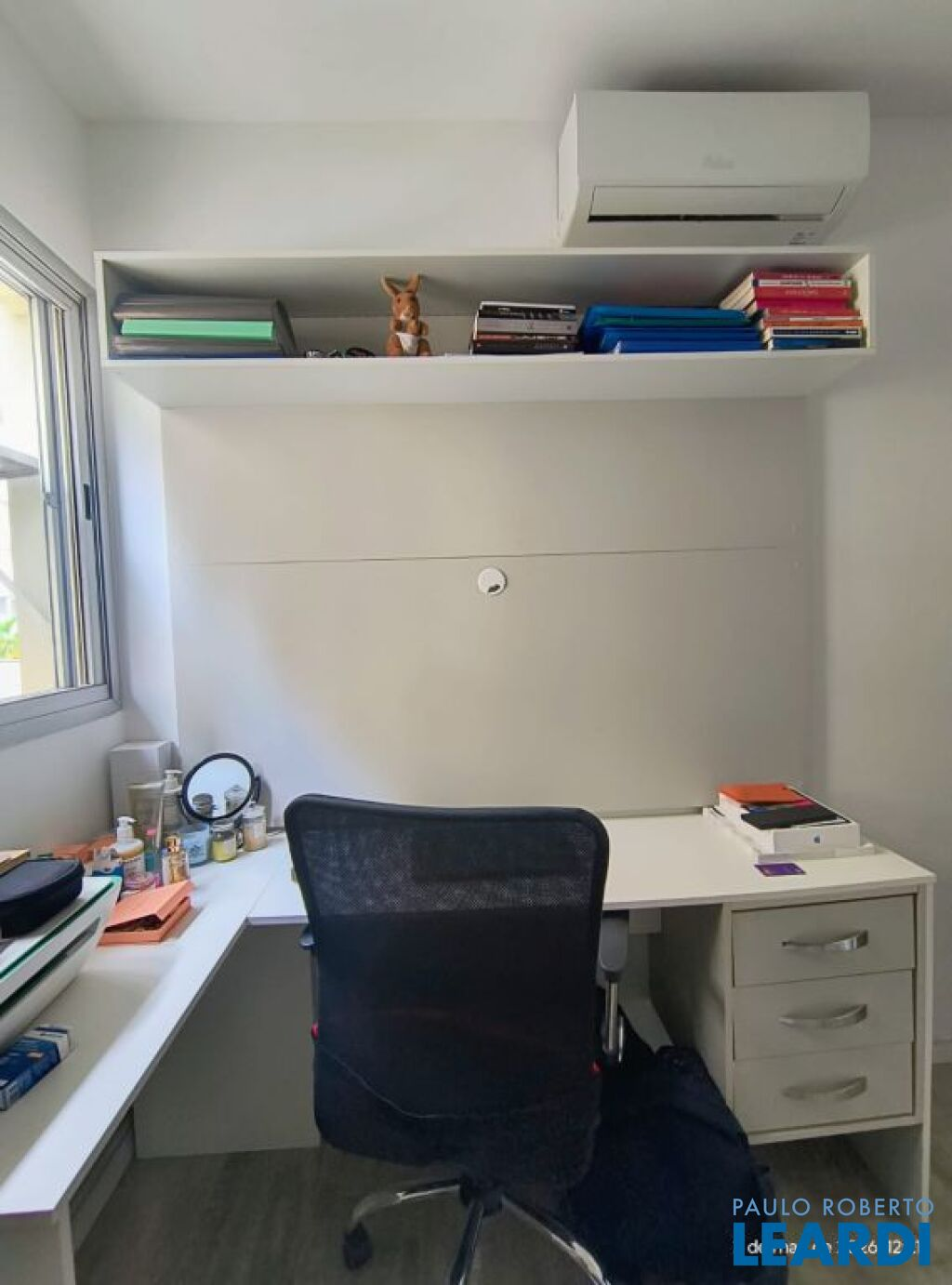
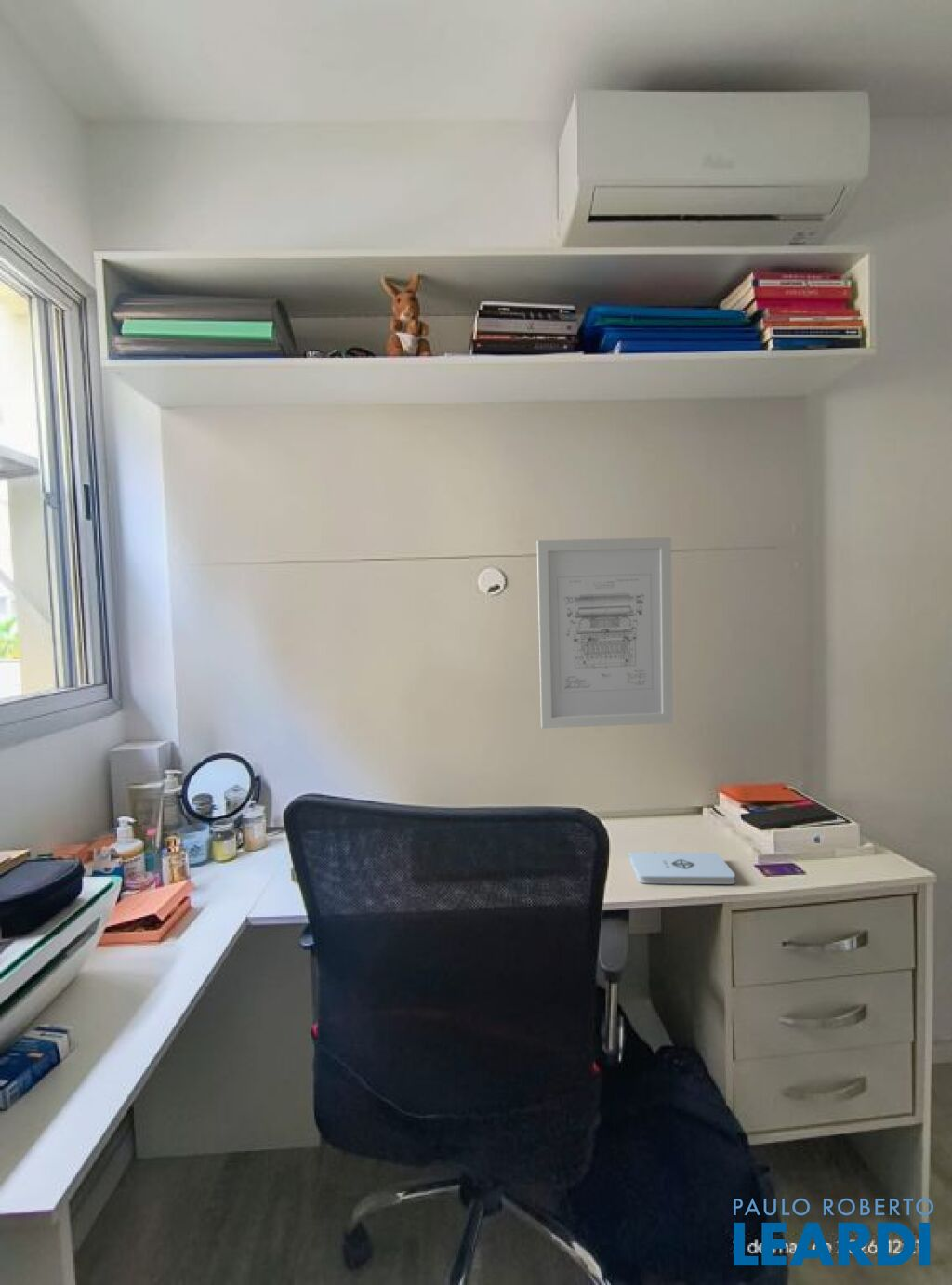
+ notepad (680, 867)
+ wall art (605, 633)
